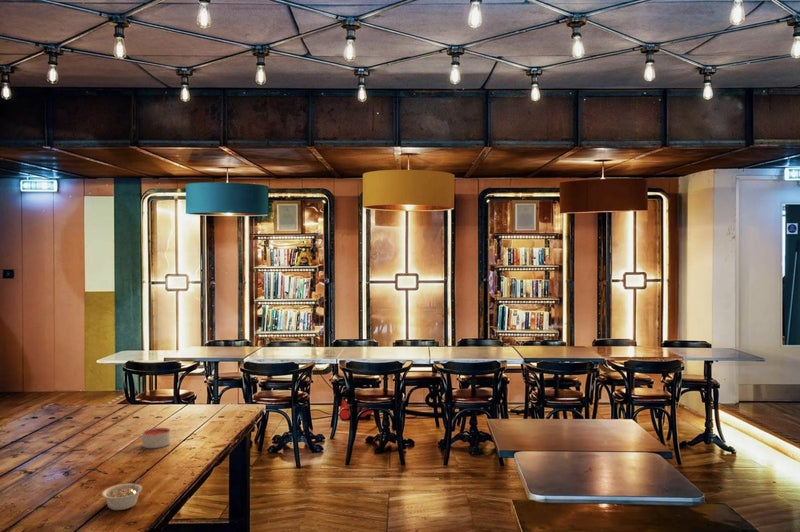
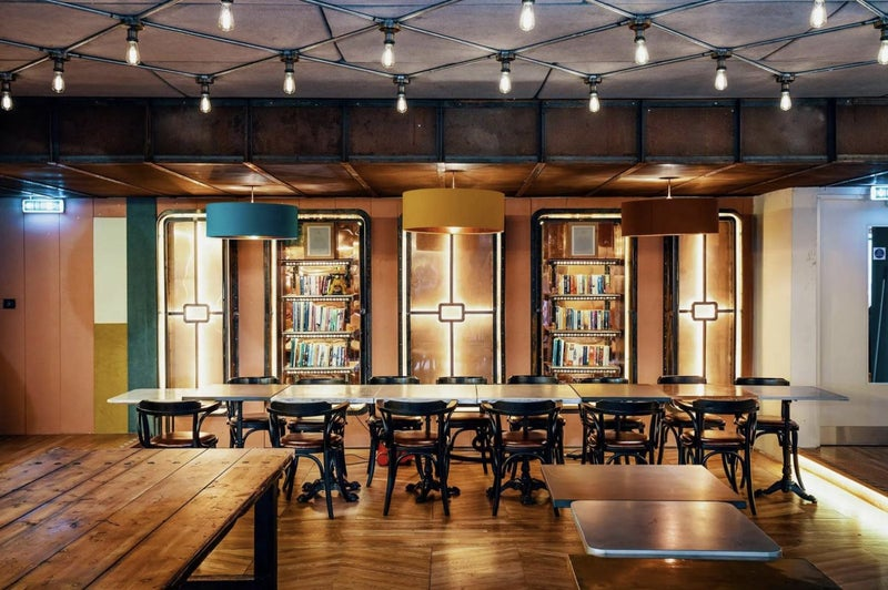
- legume (122, 495)
- candle (156, 437)
